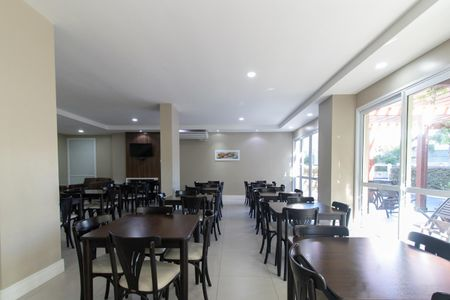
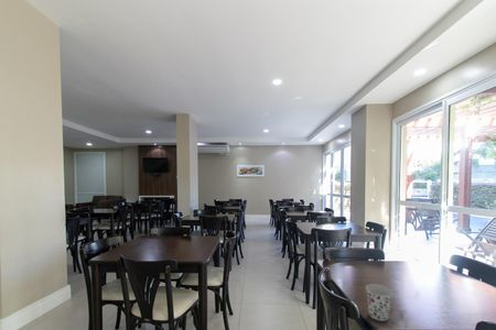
+ cup (378, 302)
